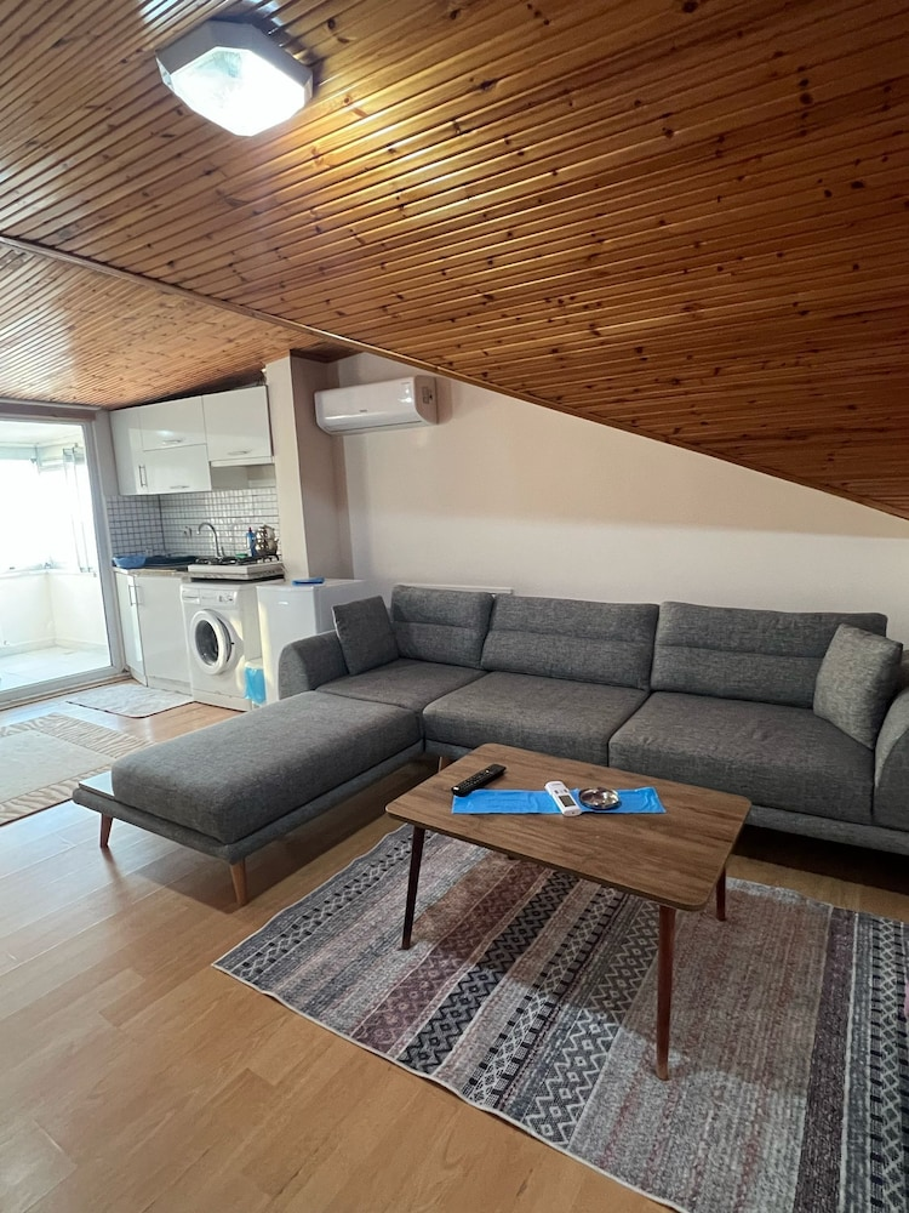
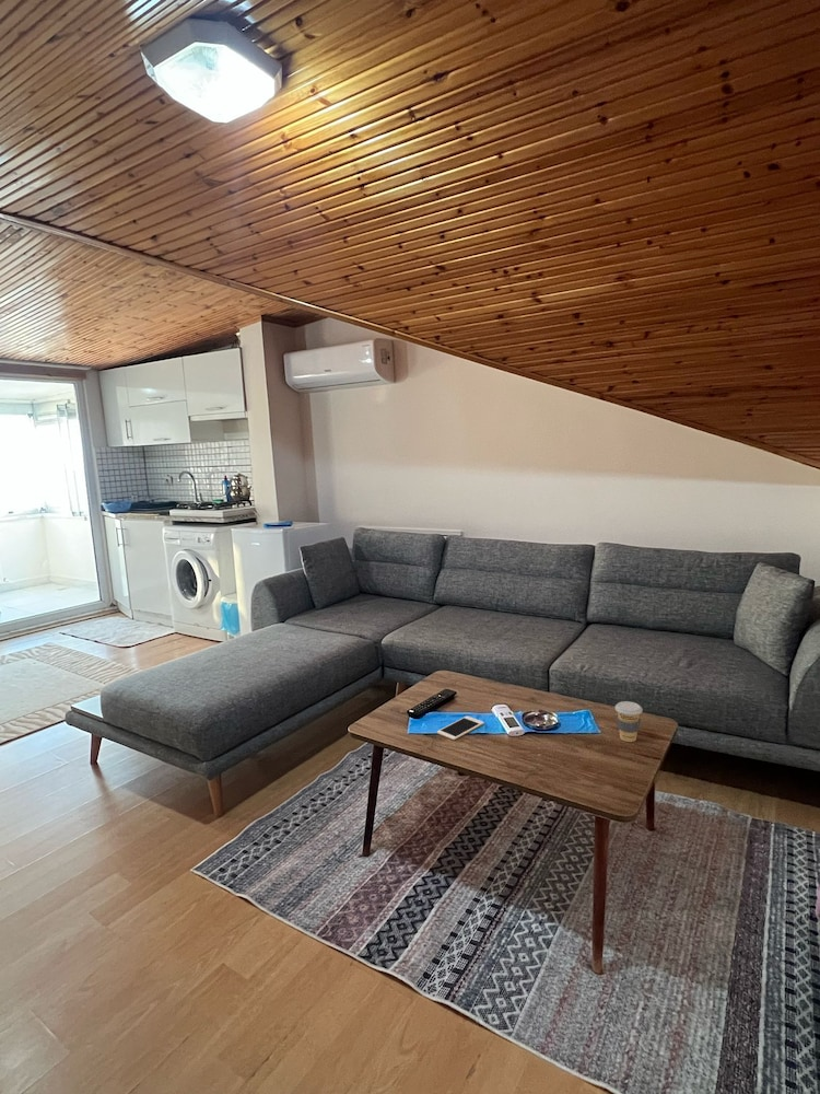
+ coffee cup (628, 722)
+ cell phone (460, 728)
